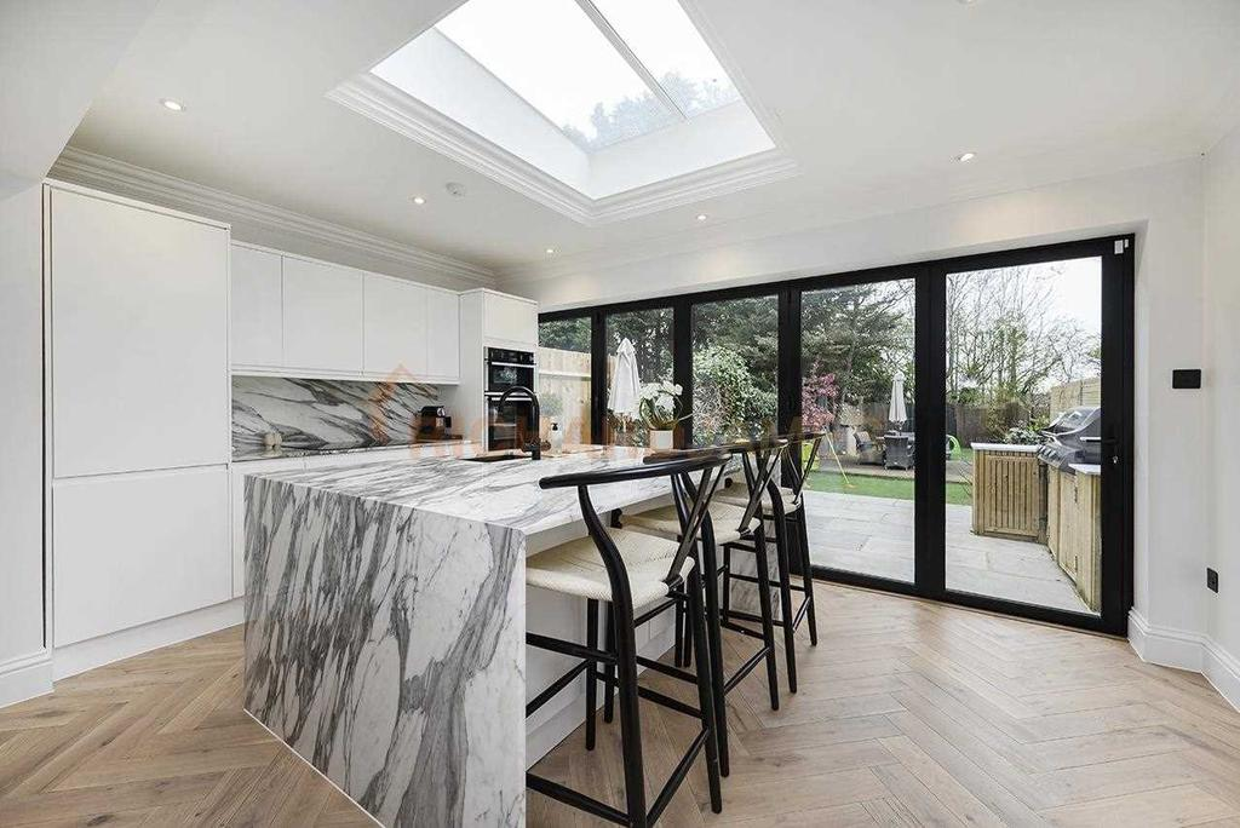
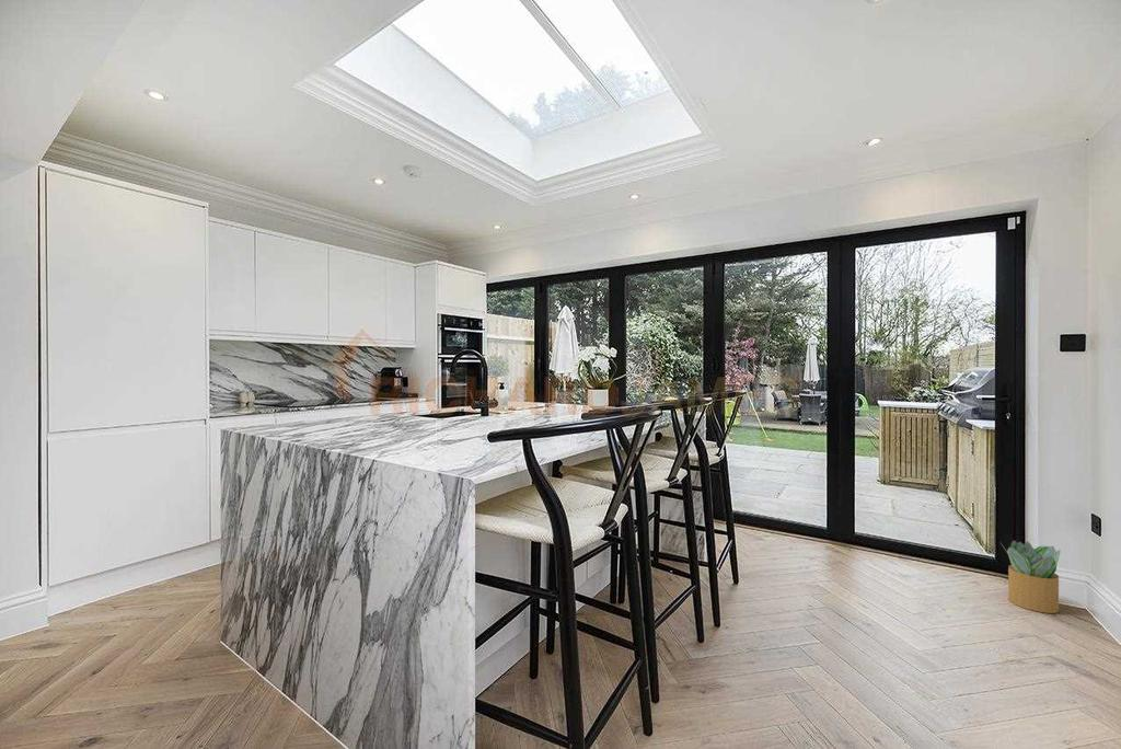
+ potted plant (1029, 574)
